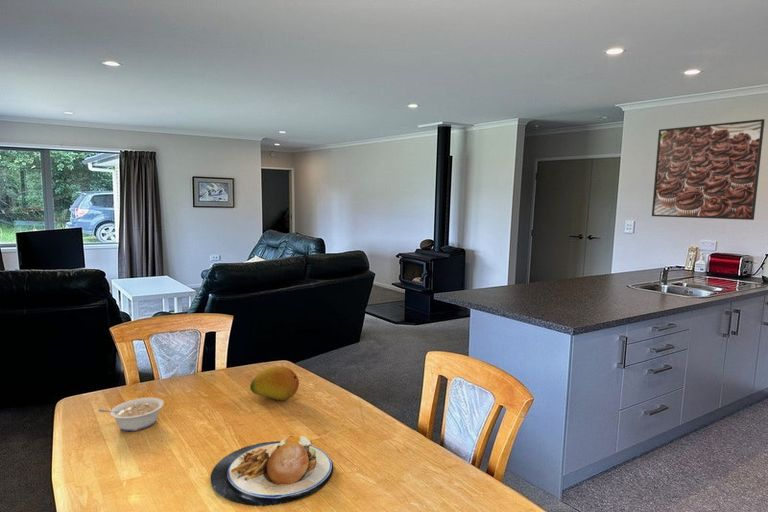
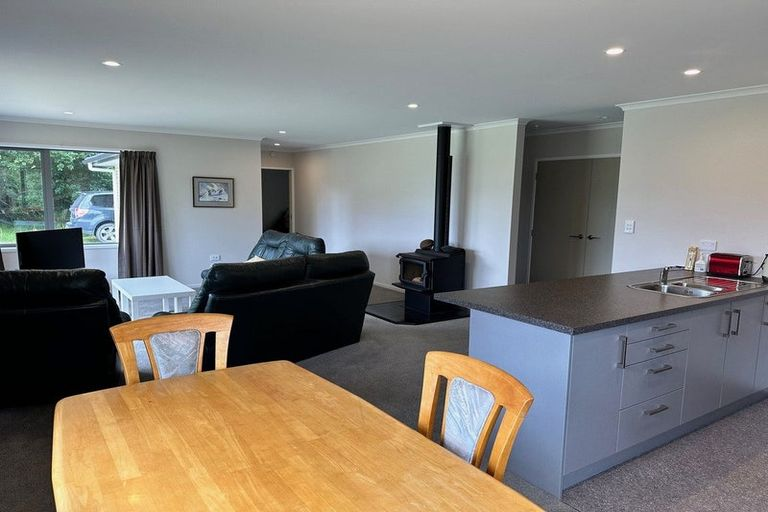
- fruit (275, 382)
- plate (273, 454)
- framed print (703, 171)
- legume (136, 414)
